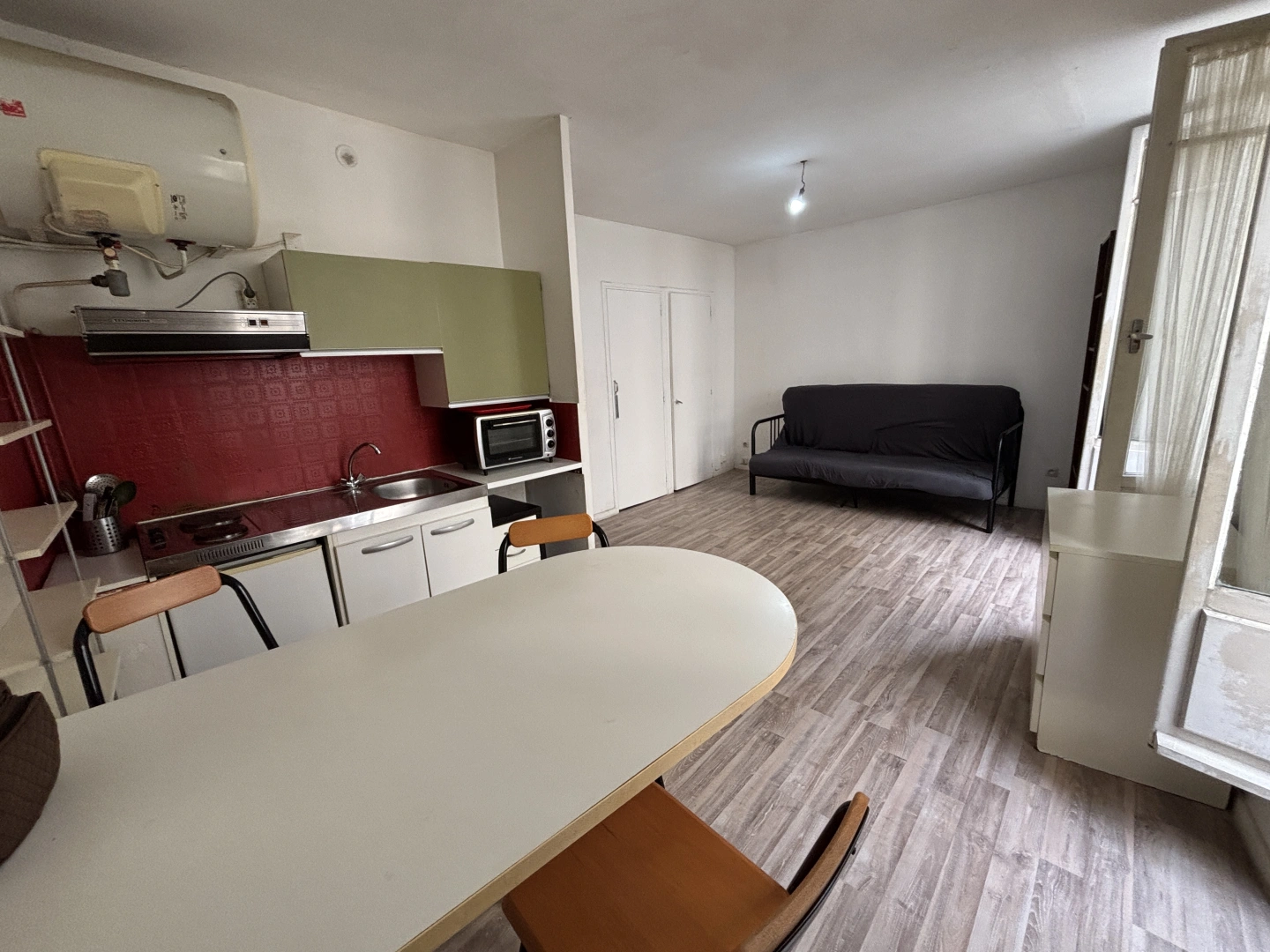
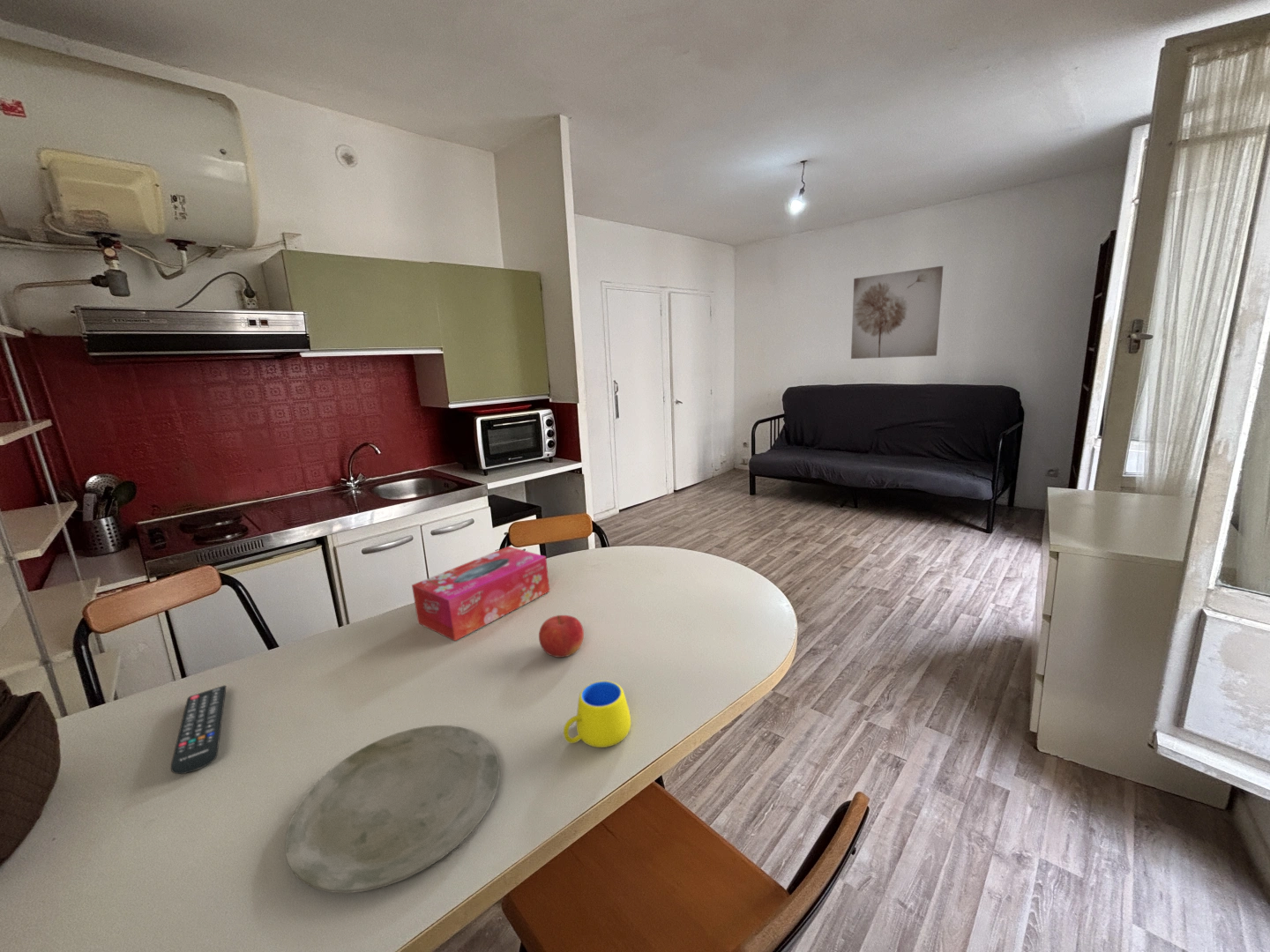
+ remote control (202, 725)
+ wall art (893, 316)
+ plate (400, 797)
+ mug (595, 717)
+ fruit (561, 634)
+ tissue box (484, 588)
